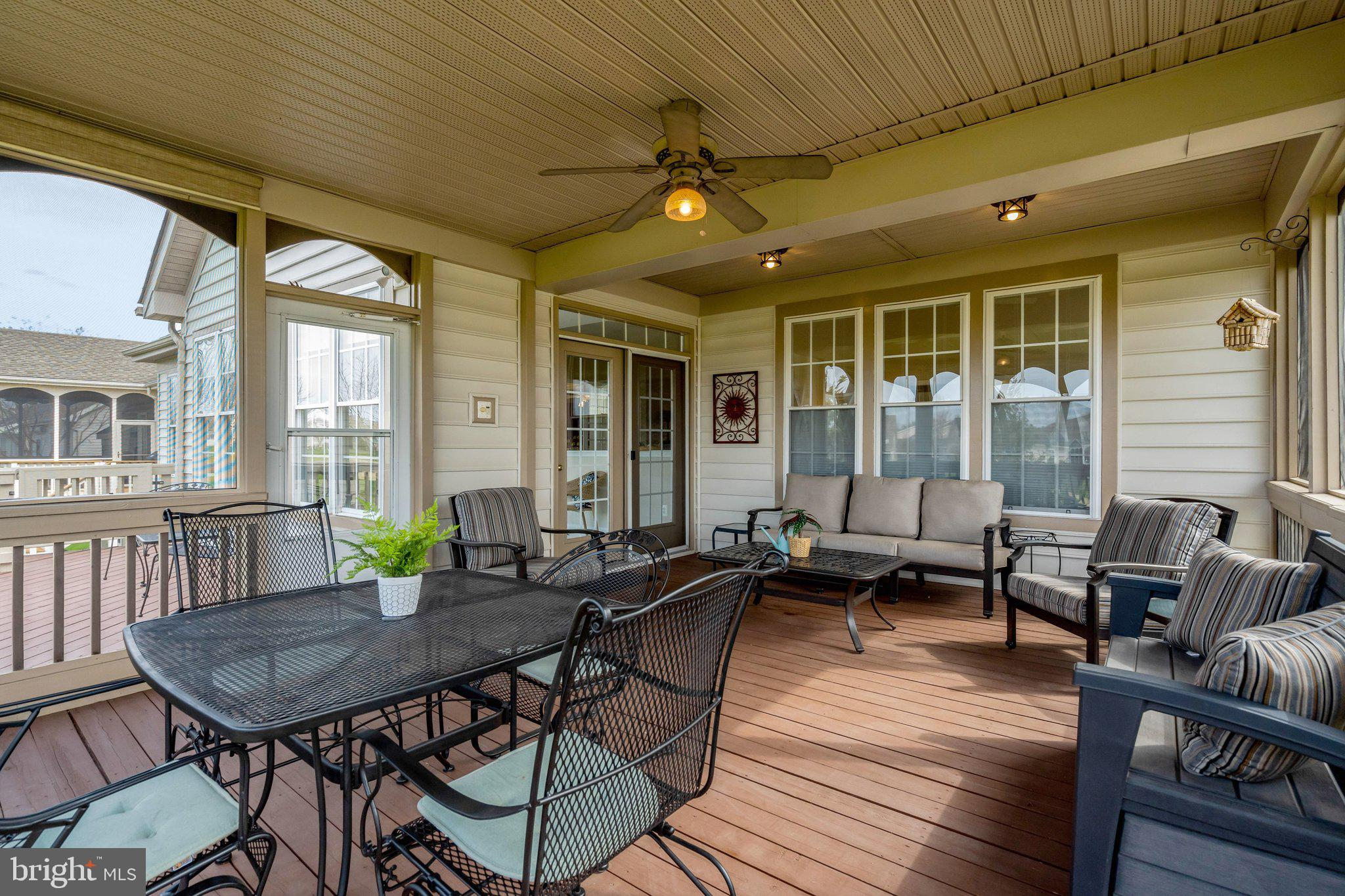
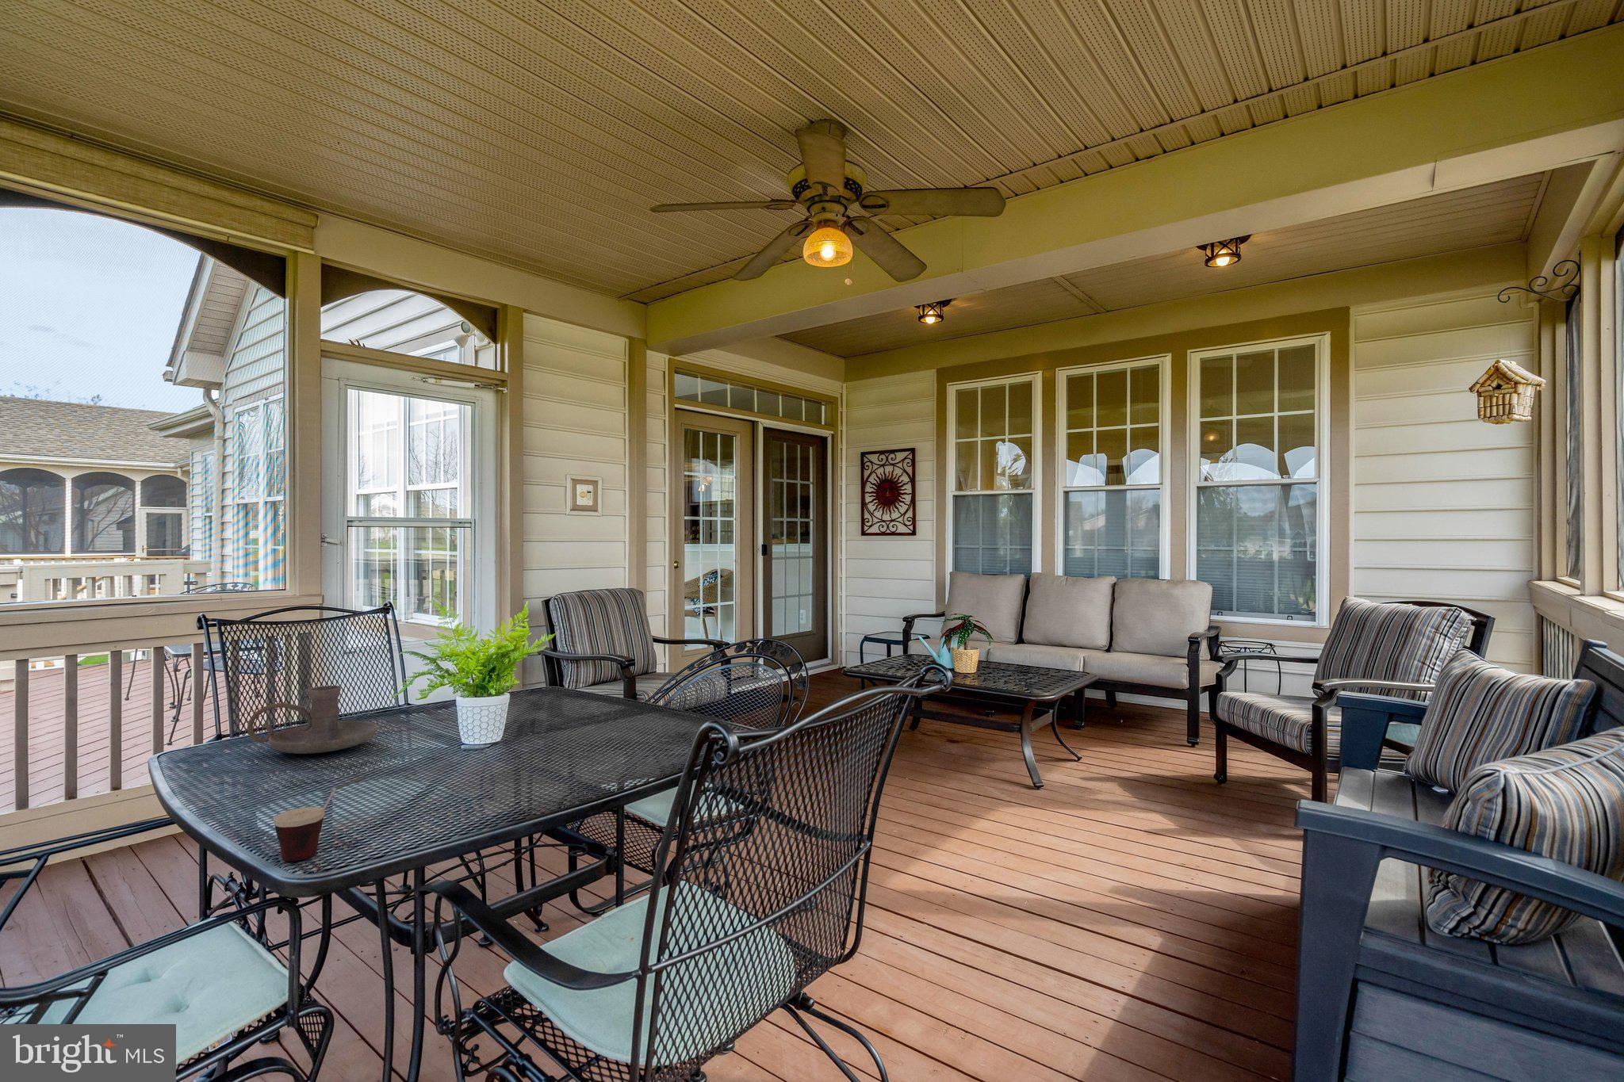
+ cup (320, 818)
+ candle holder (313, 719)
